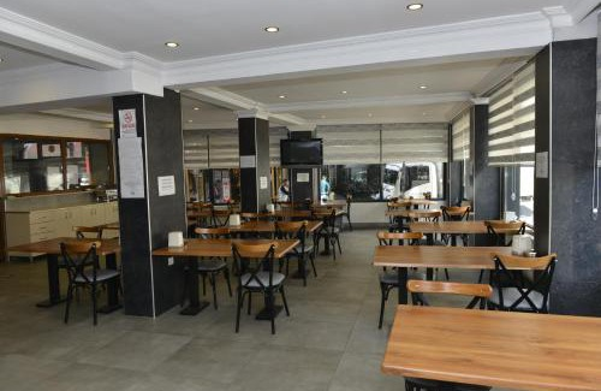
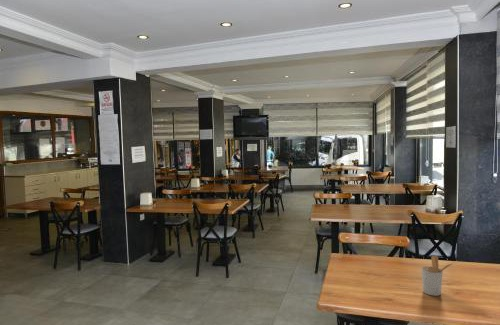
+ utensil holder (437, 276)
